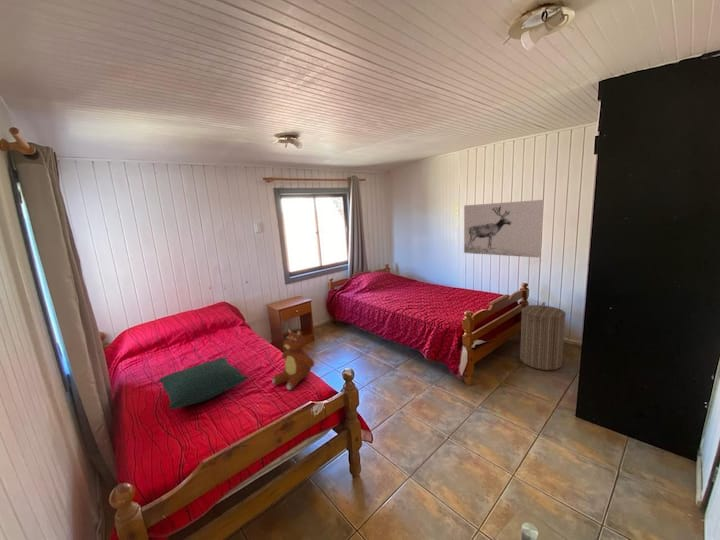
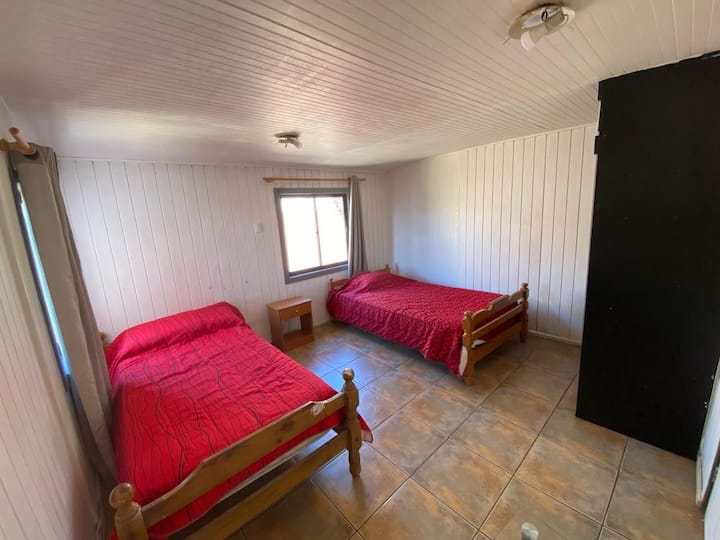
- teddy bear (290, 356)
- wall art (499, 229)
- pillow (202, 379)
- laundry hamper (541, 332)
